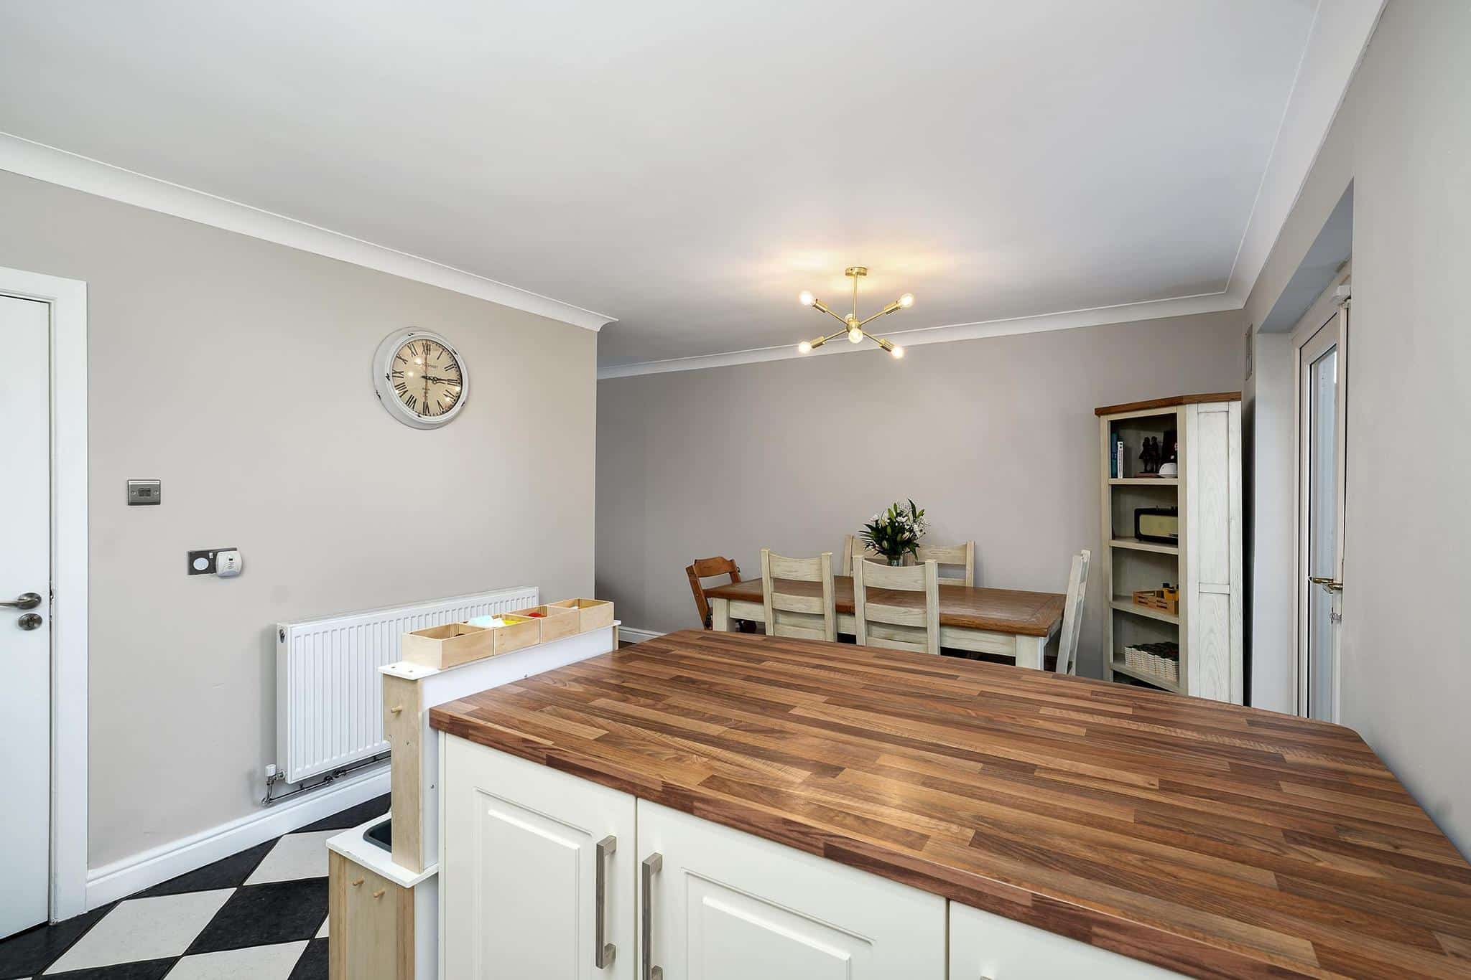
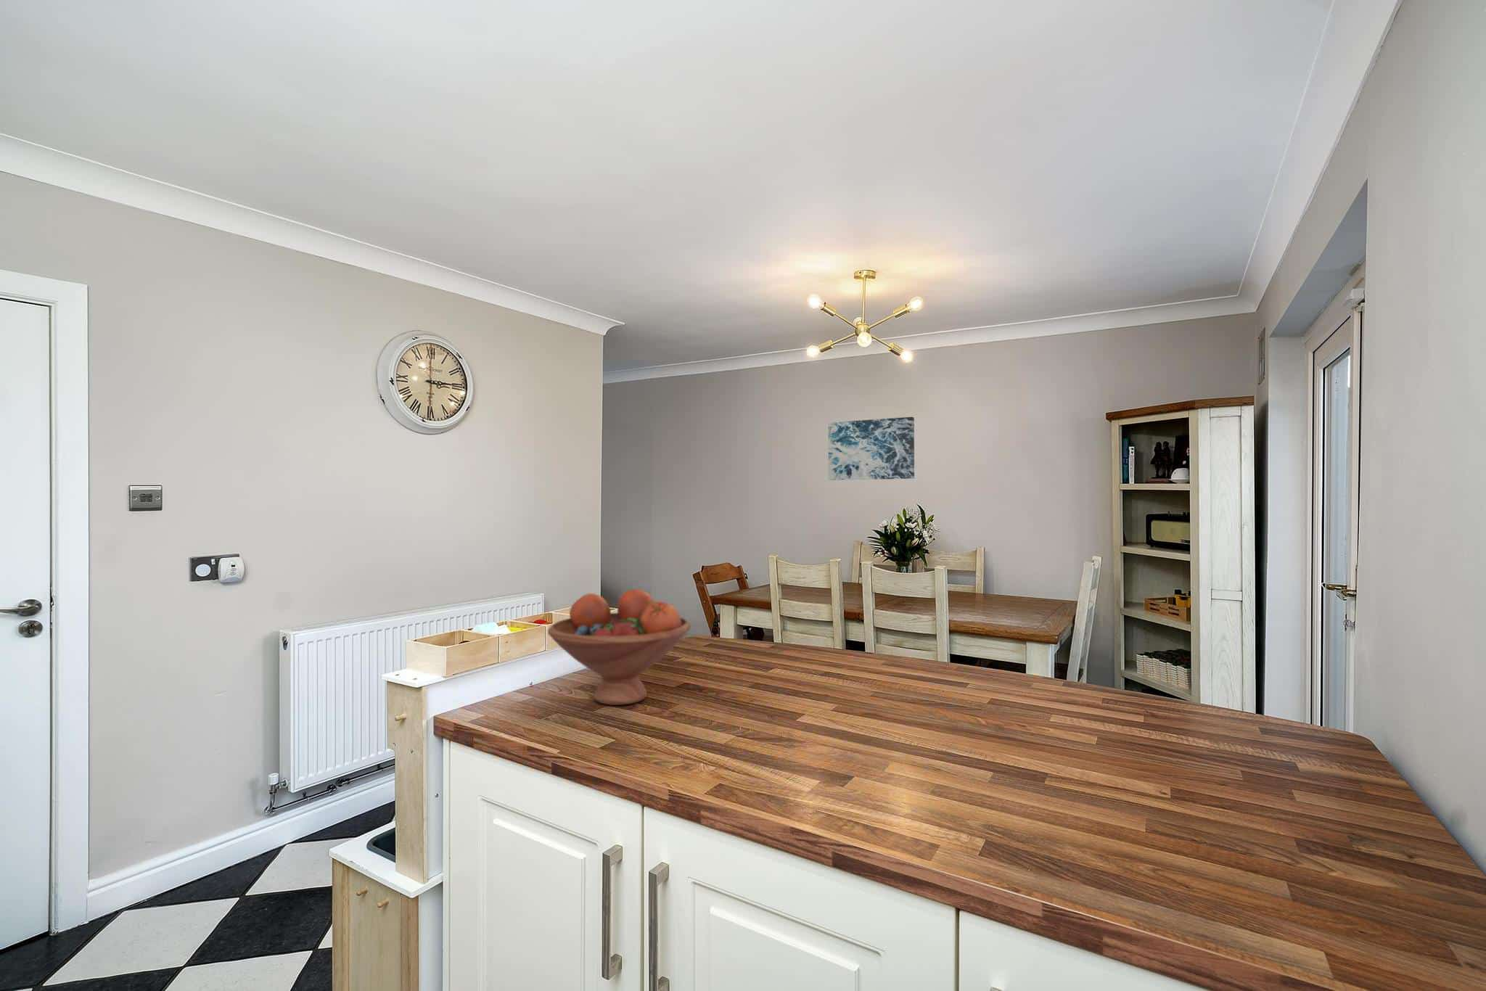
+ wall art (870, 449)
+ fruit bowl (620, 646)
